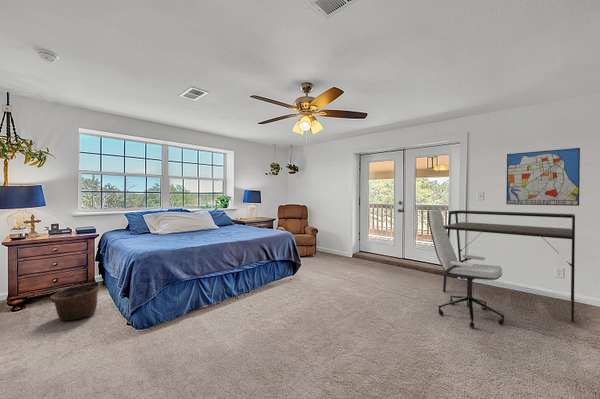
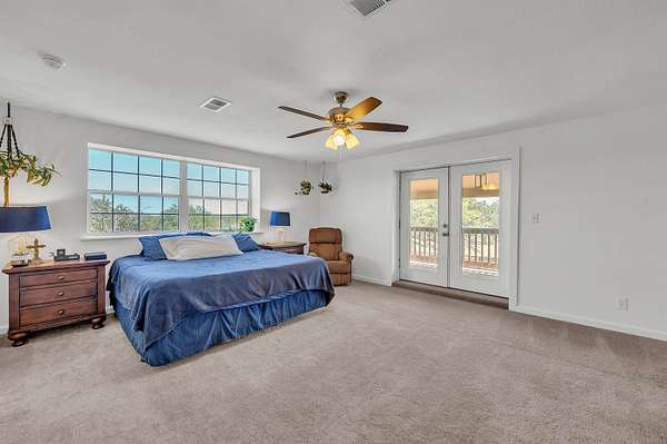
- desk (505, 233)
- wall art (540, 178)
- basket (76, 301)
- office chair (465, 263)
